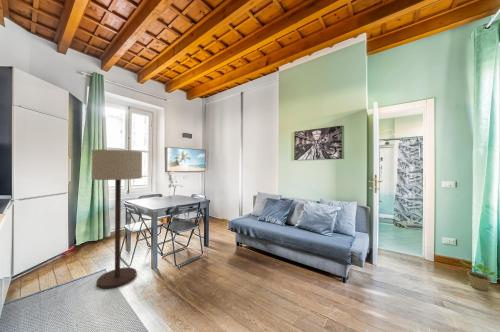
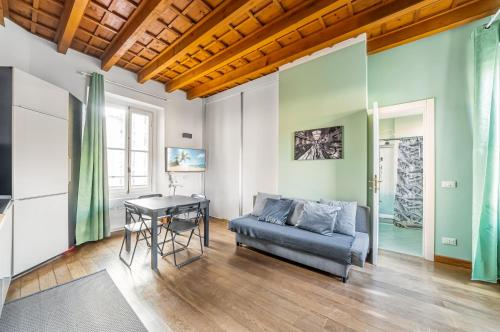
- potted plant (477, 273)
- floor lamp (117, 214)
